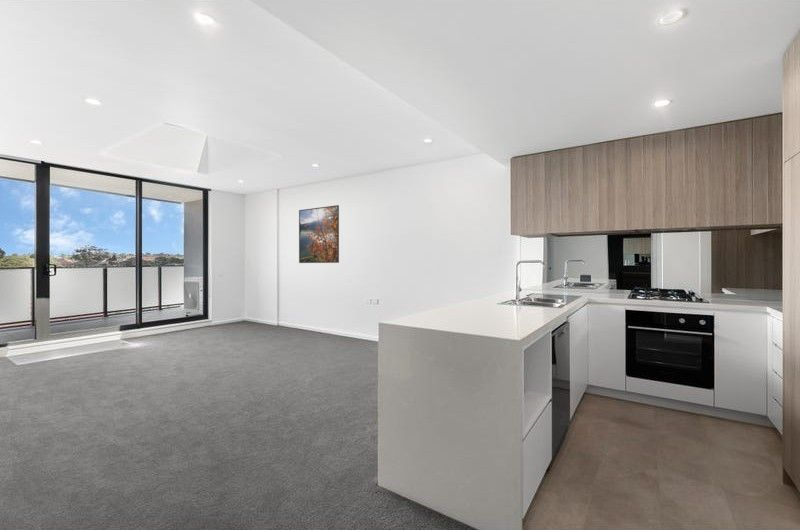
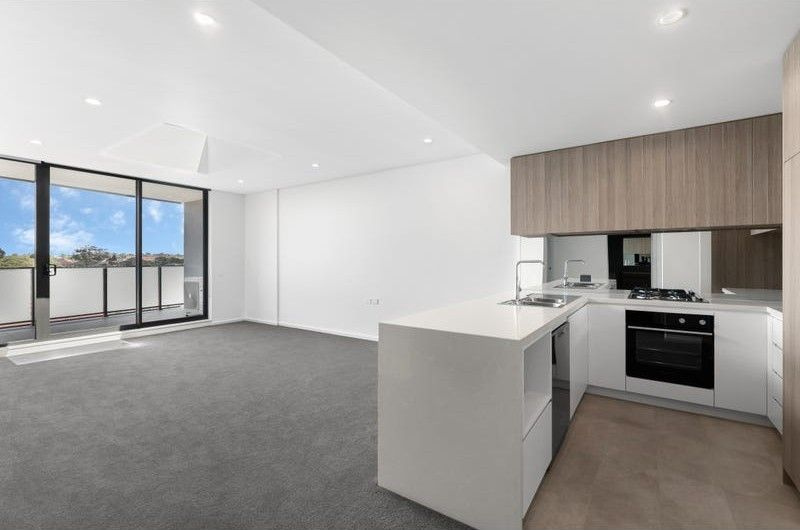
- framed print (318, 235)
